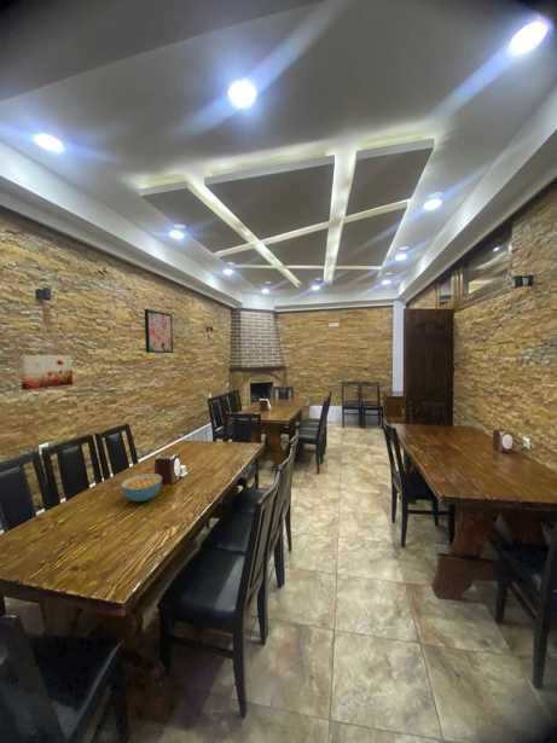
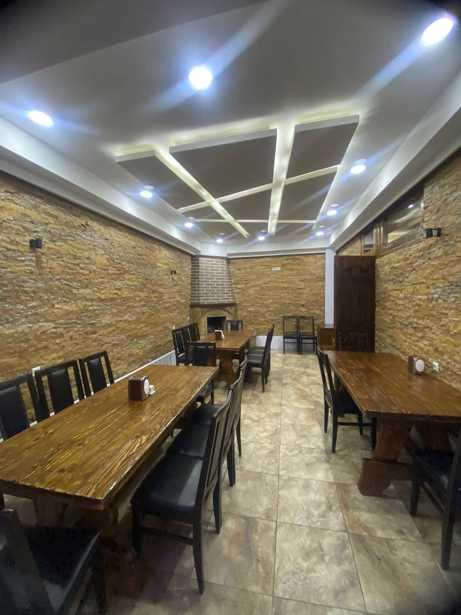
- cereal bowl (143, 489)
- wall art (48, 371)
- wall art (159, 332)
